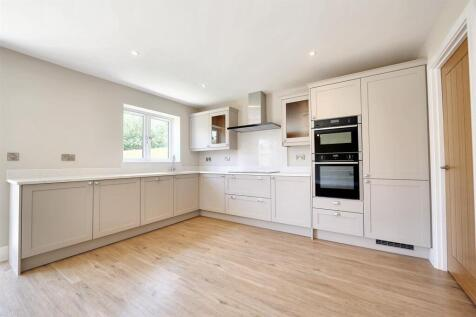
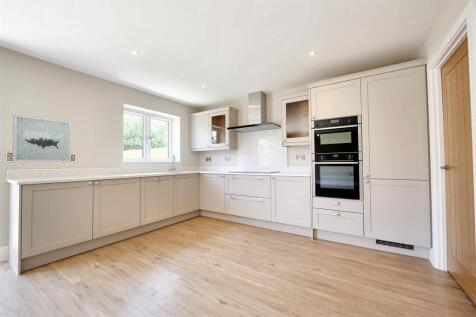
+ wall art (44, 140)
